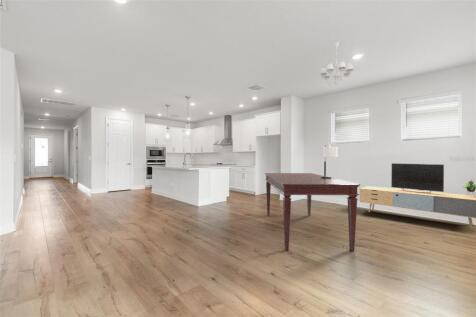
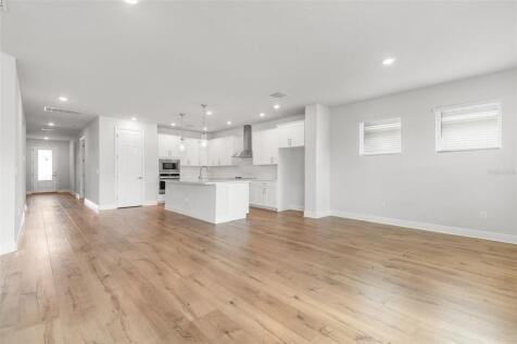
- dining table (307, 203)
- lamp (325, 161)
- chandelier (336, 64)
- media console (415, 191)
